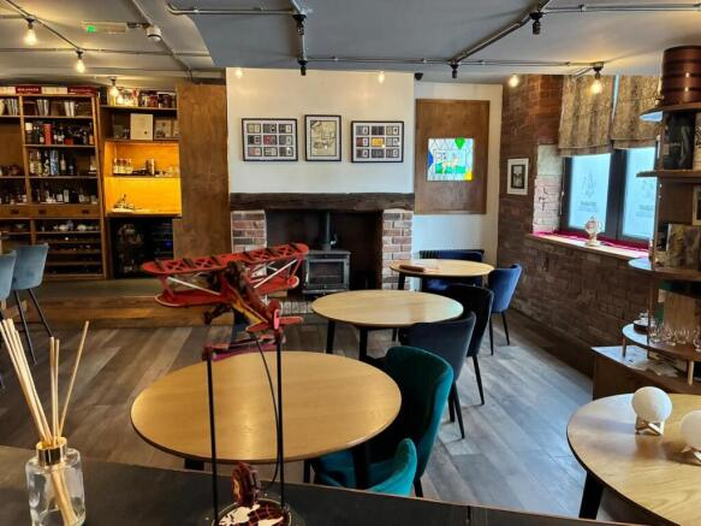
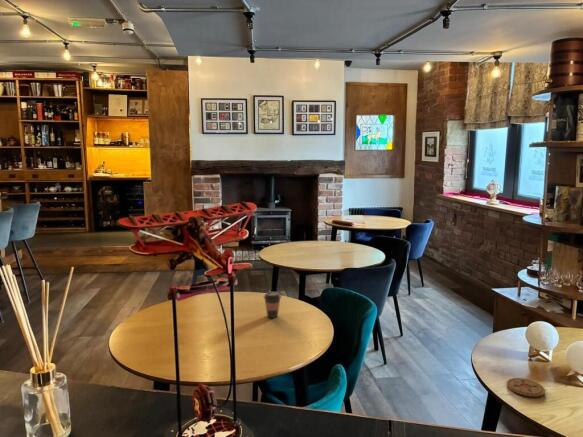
+ coffee cup (272, 304)
+ coaster (525, 387)
